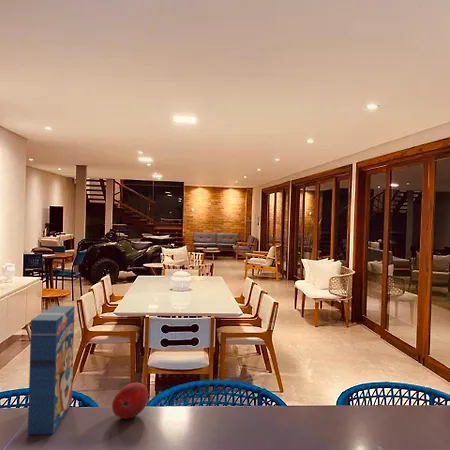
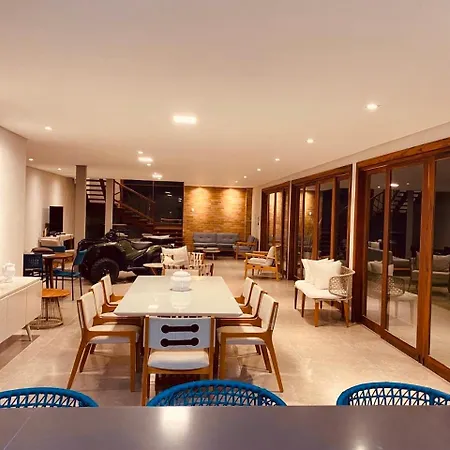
- cereal box (53, 365)
- fruit (130, 399)
